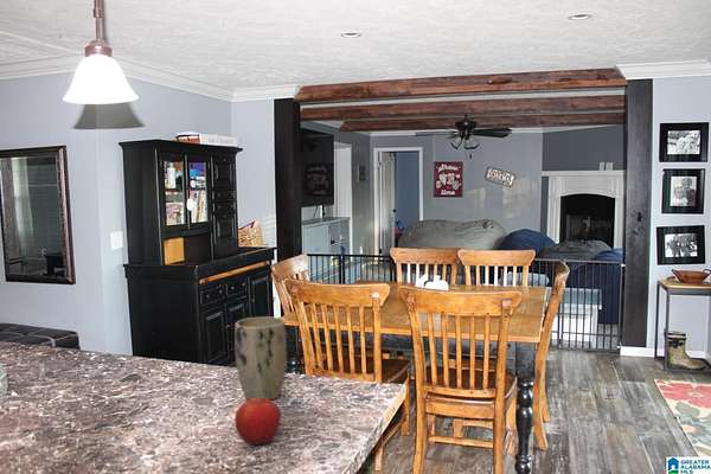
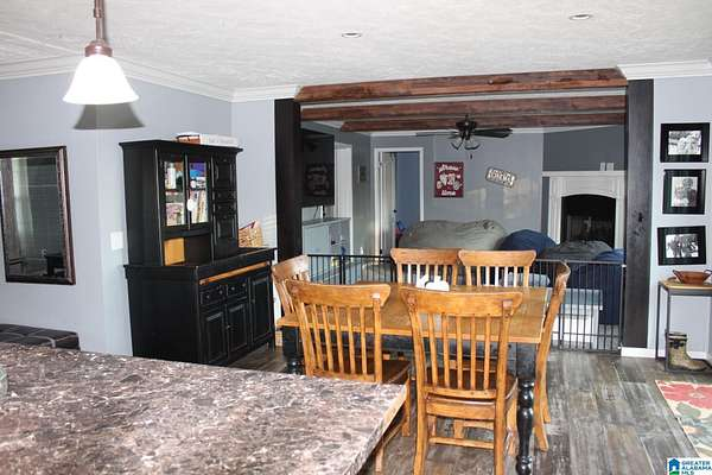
- fruit (257, 418)
- plant pot (261, 358)
